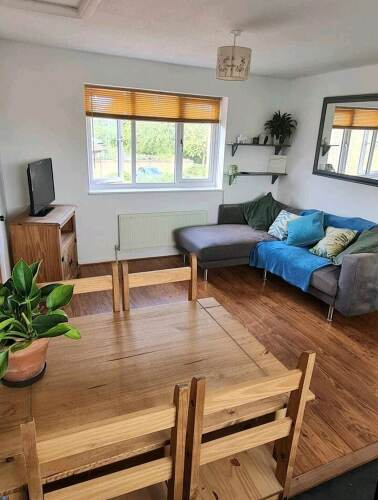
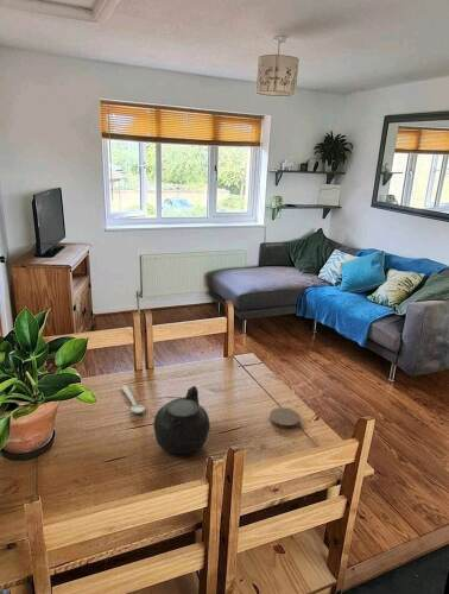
+ coaster (284, 417)
+ spoon (131, 398)
+ teapot (183, 421)
